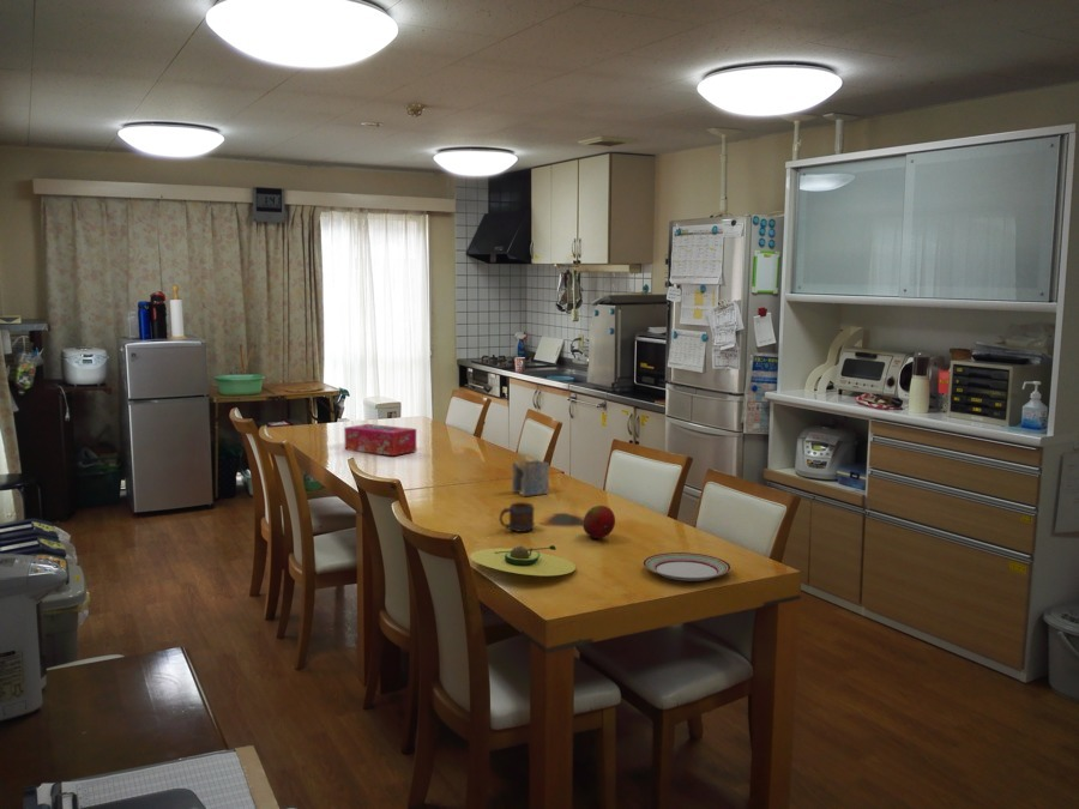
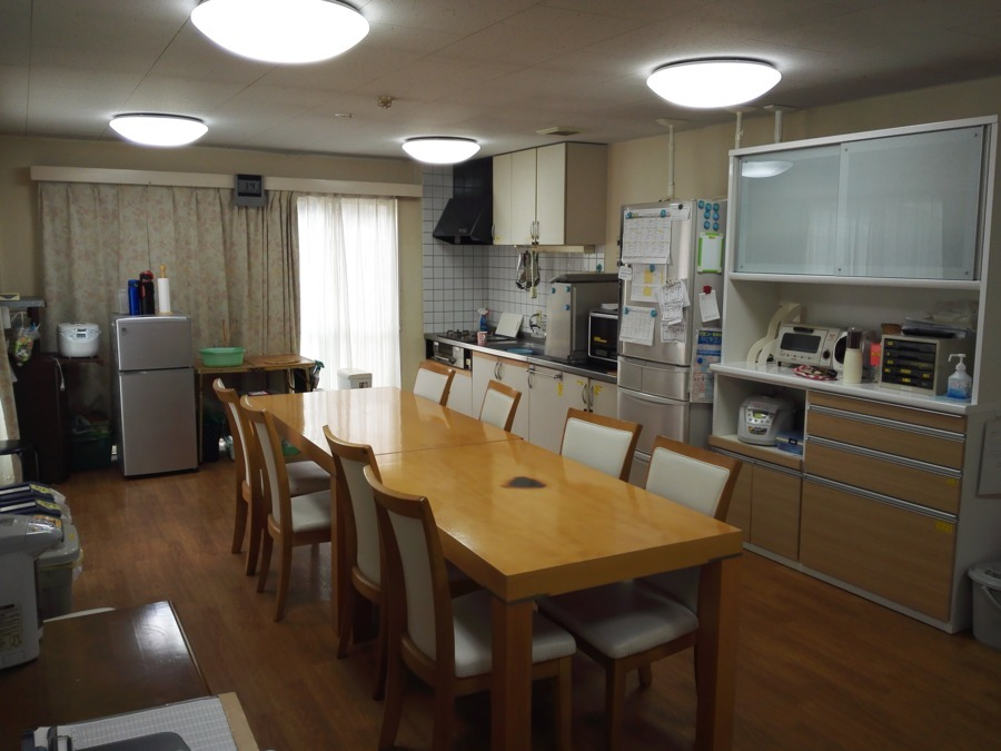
- napkin holder (530, 472)
- tissue box (380, 439)
- plate (686, 568)
- fruit (597, 521)
- avocado (523, 554)
- mug (516, 517)
